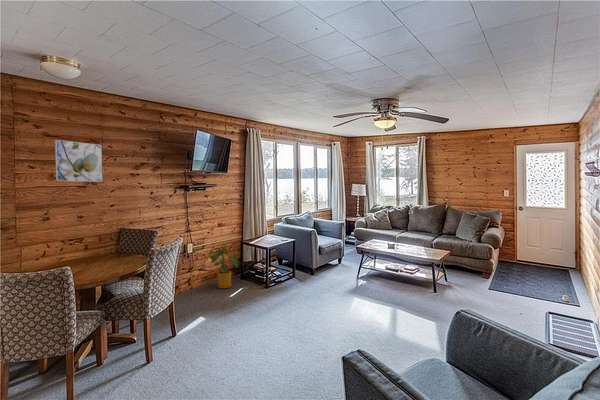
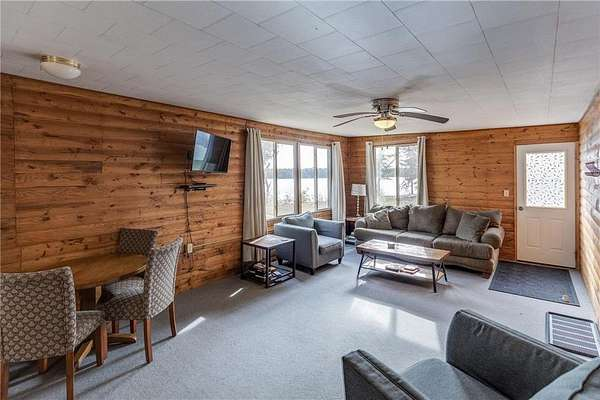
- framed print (79, 162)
- house plant (222, 268)
